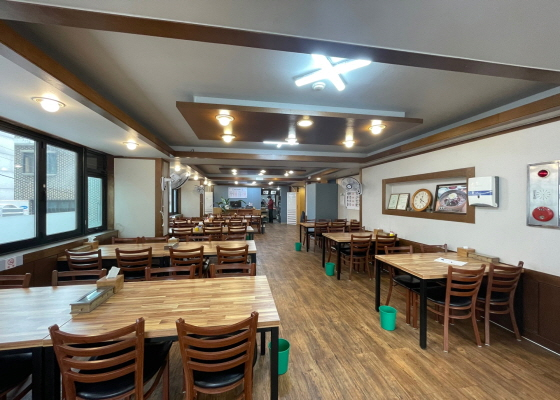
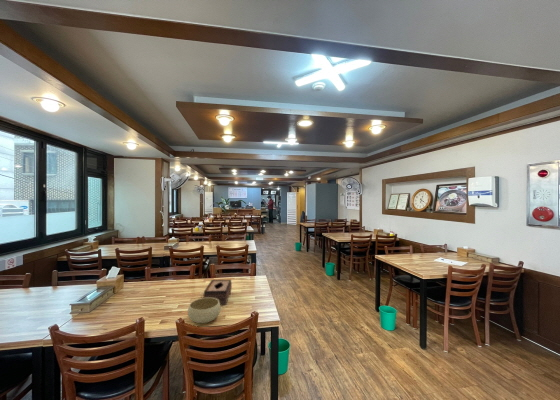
+ bowl (204, 311)
+ tissue box (218, 291)
